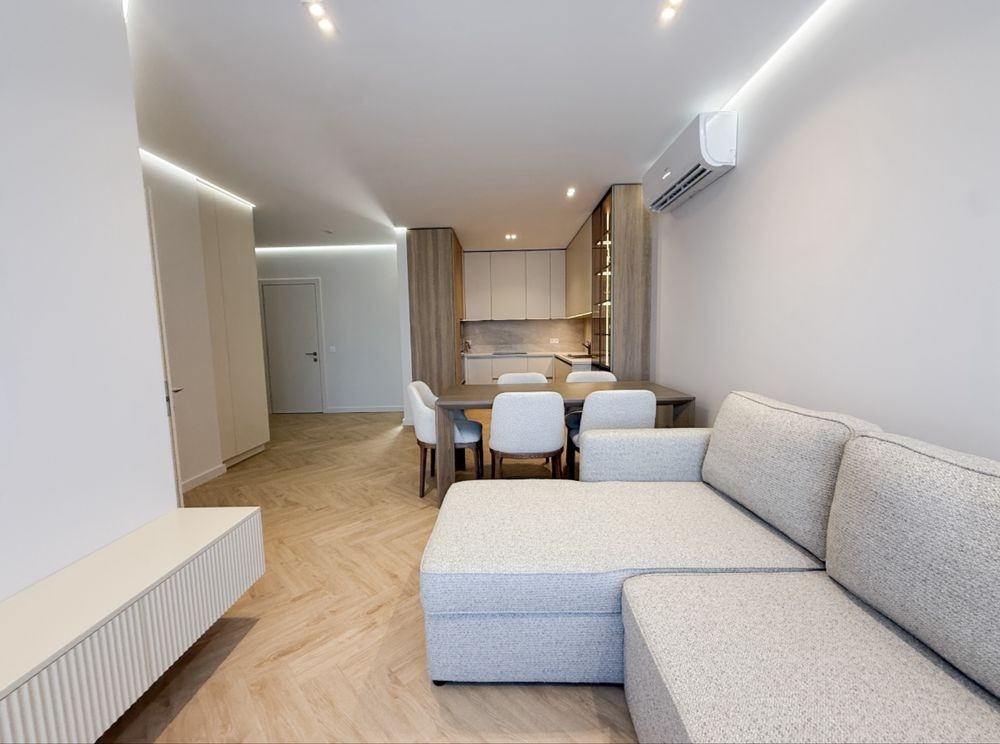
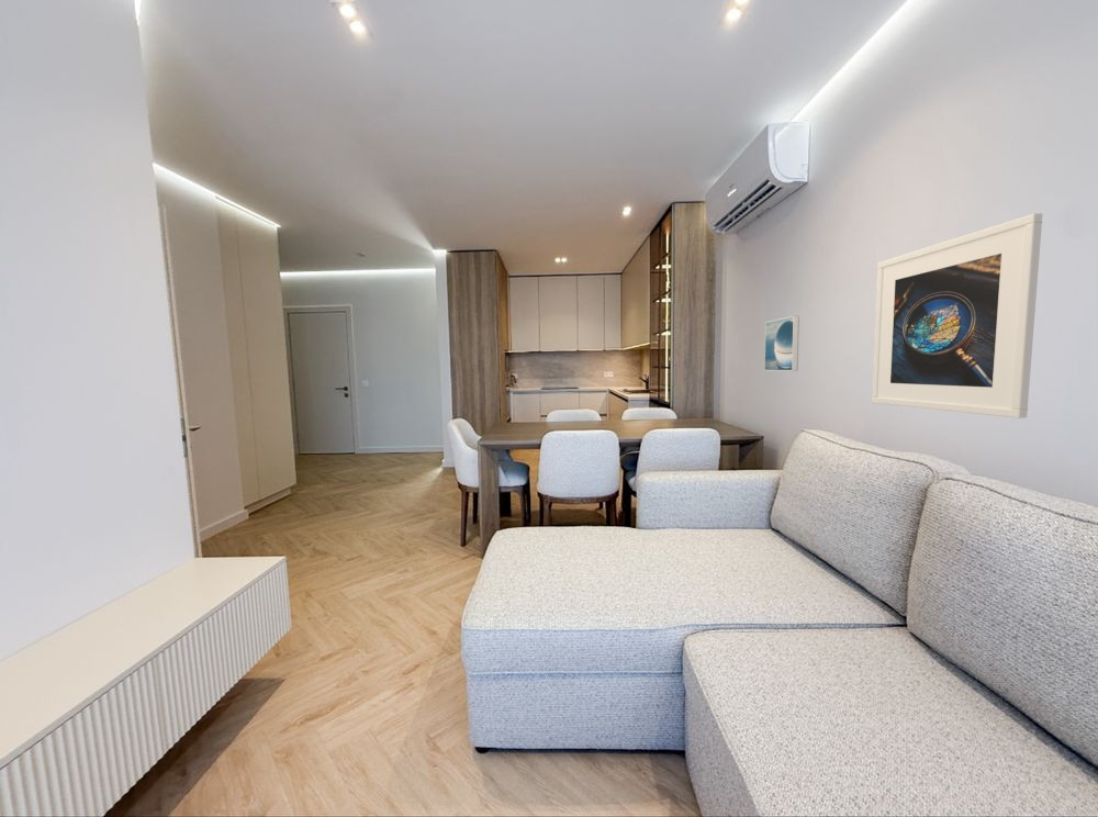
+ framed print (939, 327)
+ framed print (780, 345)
